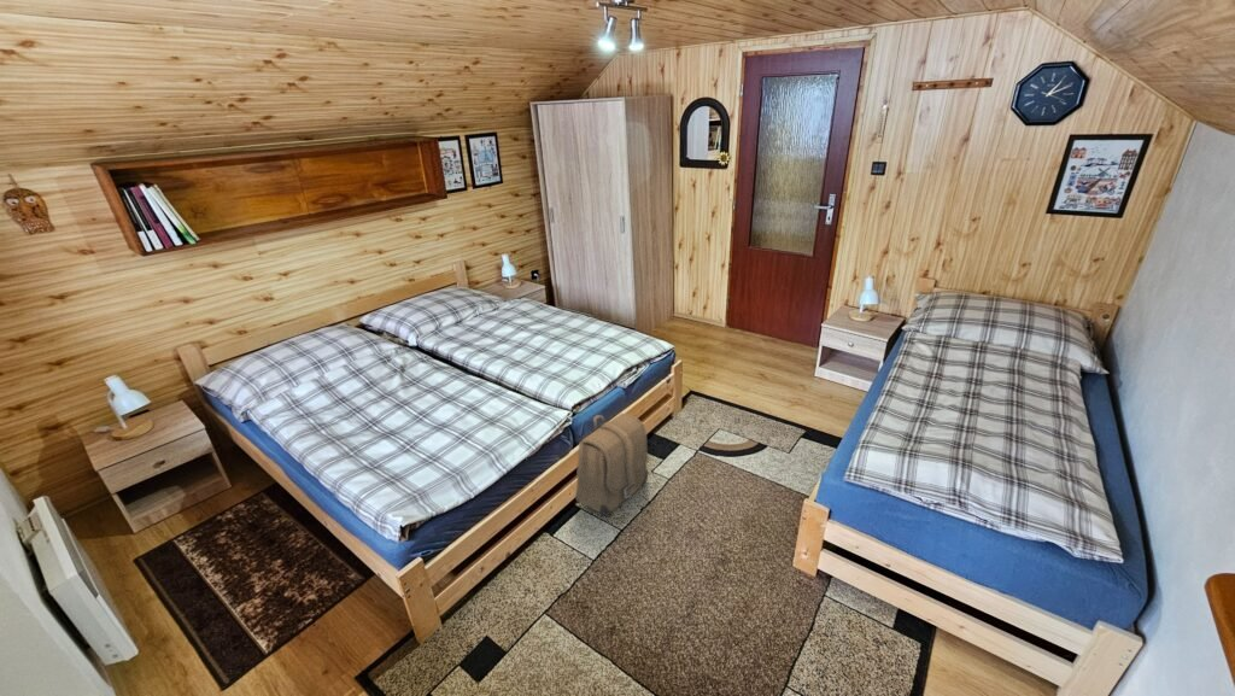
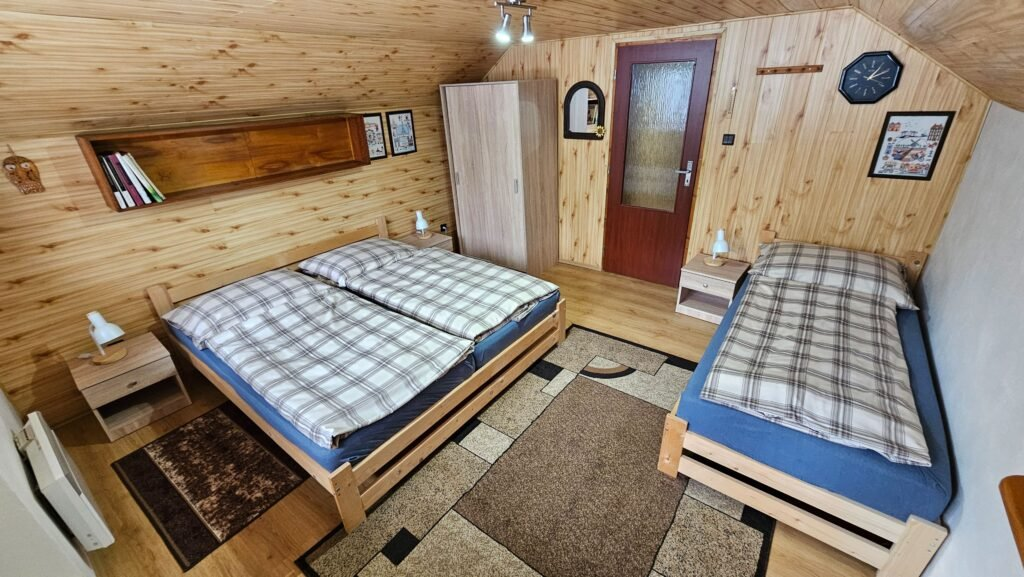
- backpack (614, 458)
